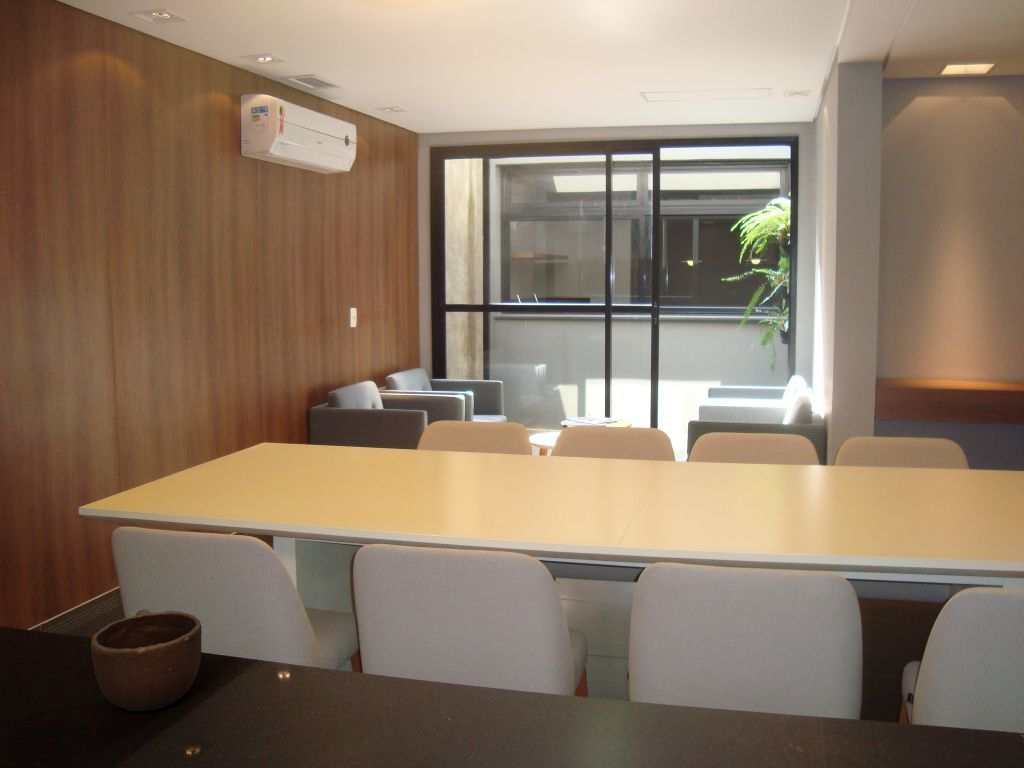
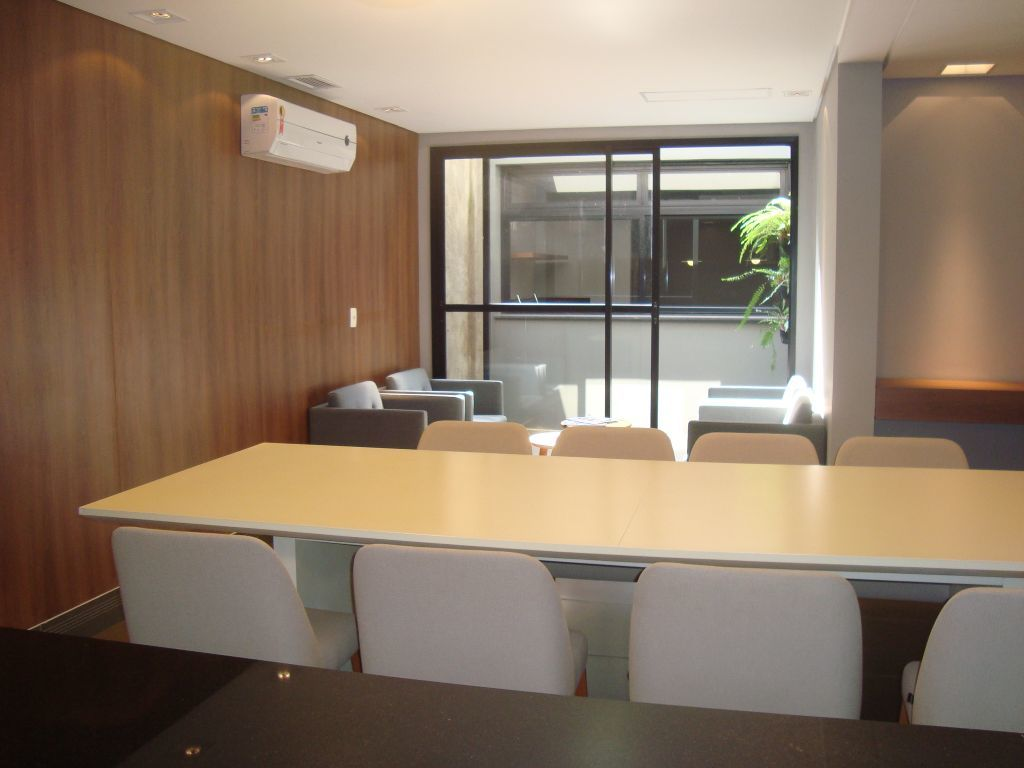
- mug (140, 660)
